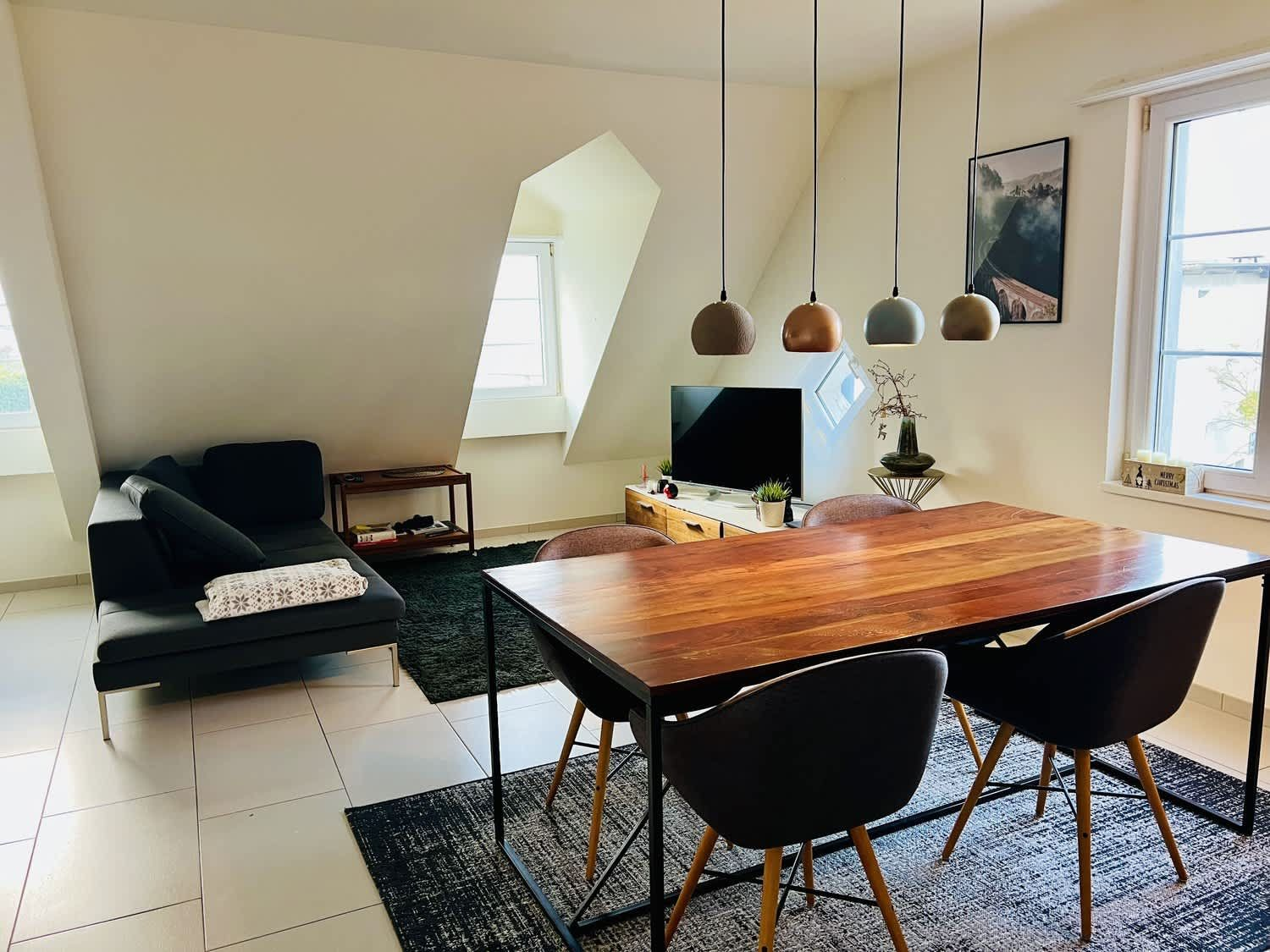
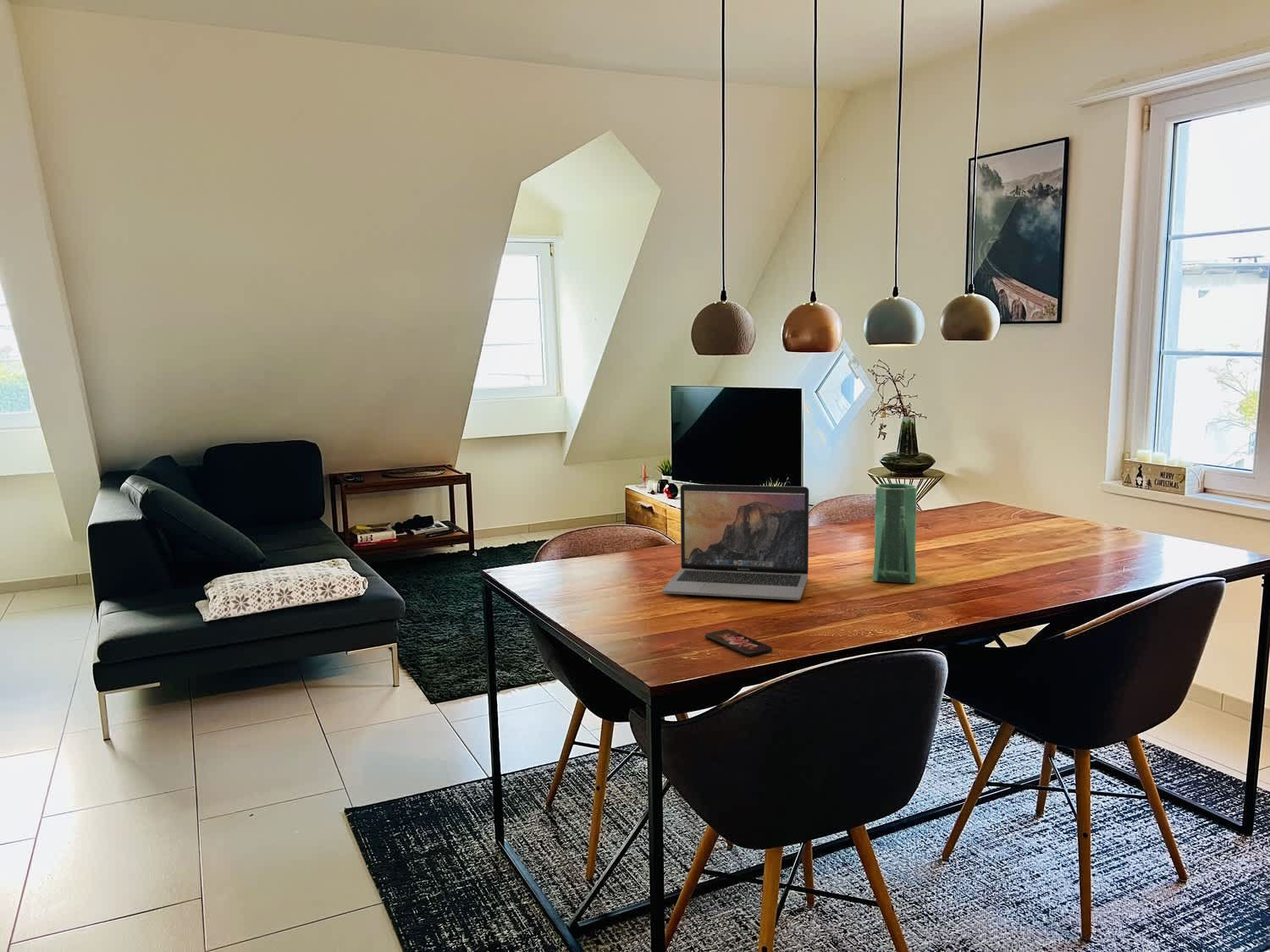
+ vase (895, 531)
+ smartphone (737, 641)
+ laptop (737, 539)
